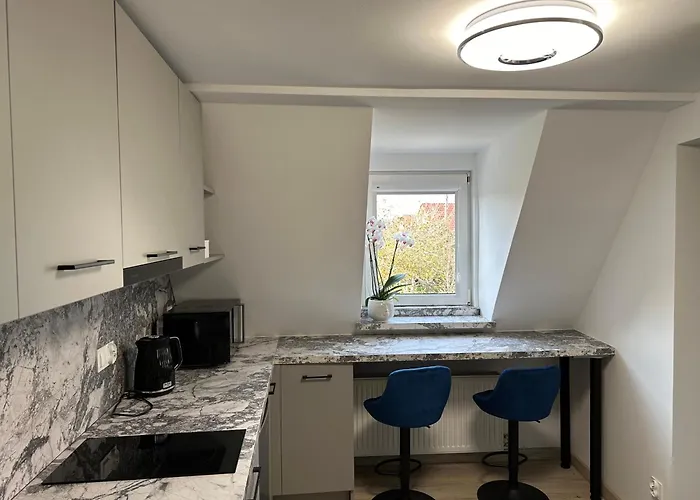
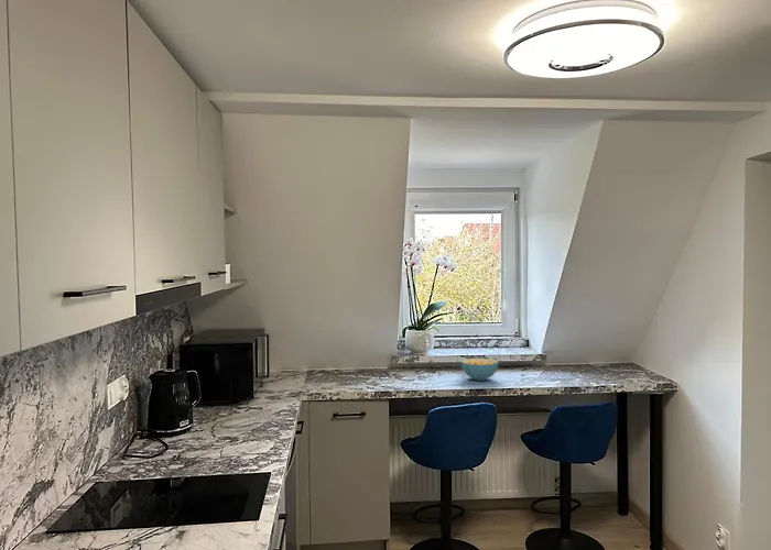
+ cereal bowl (479, 370)
